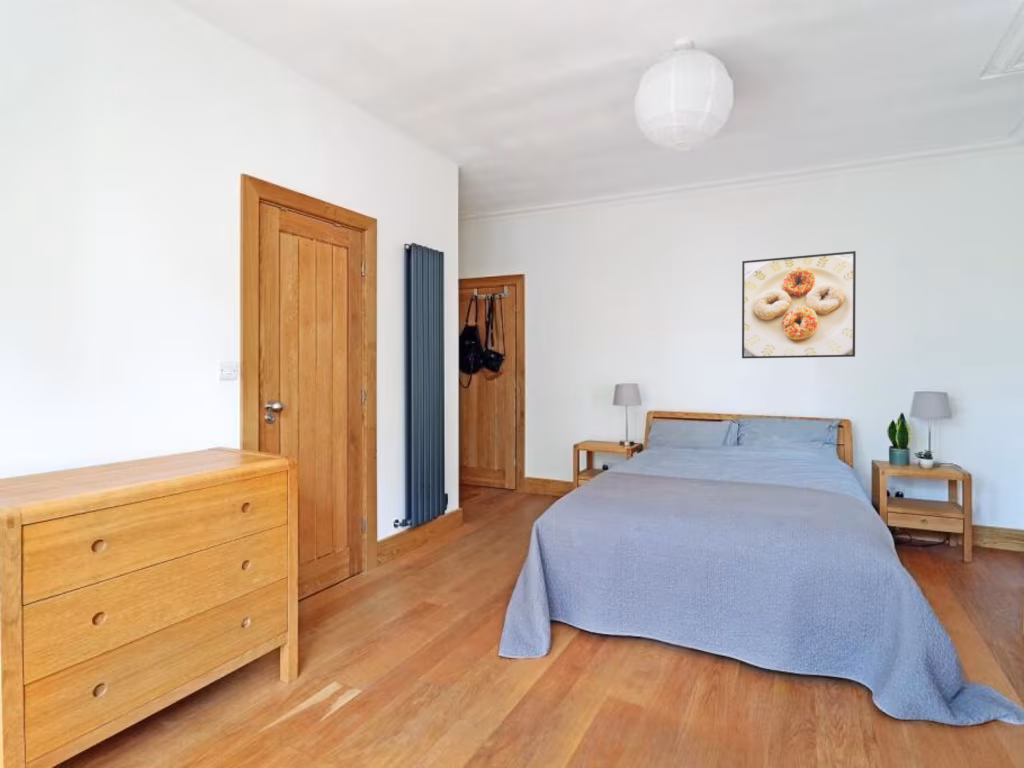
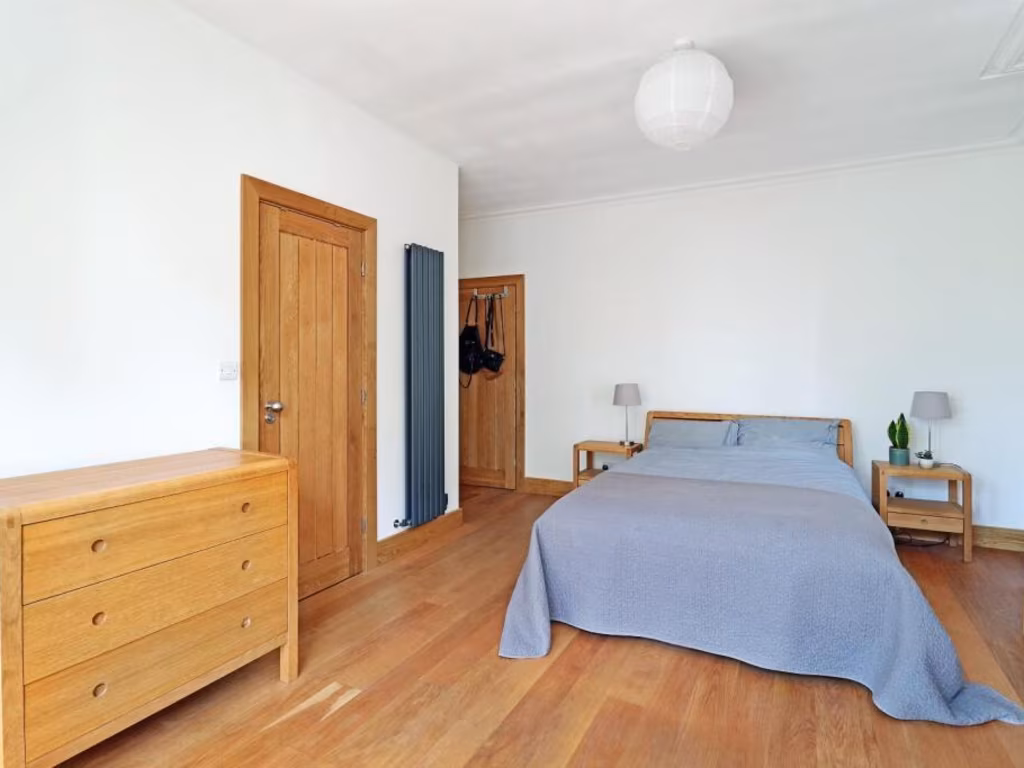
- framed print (796, 307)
